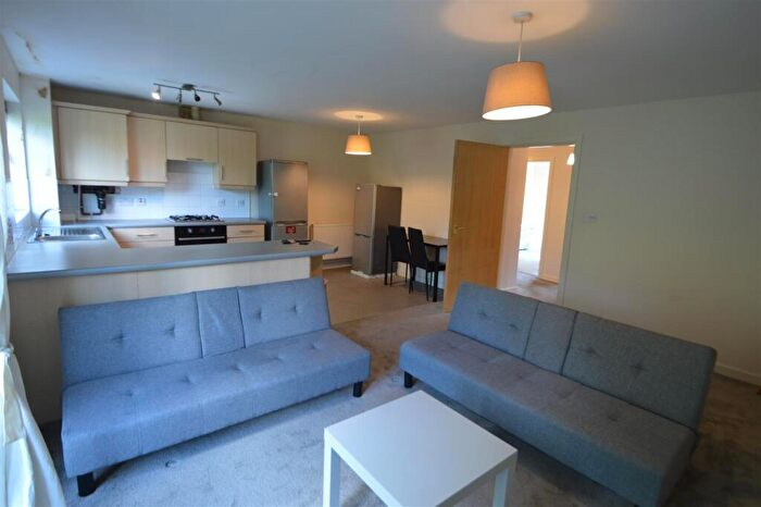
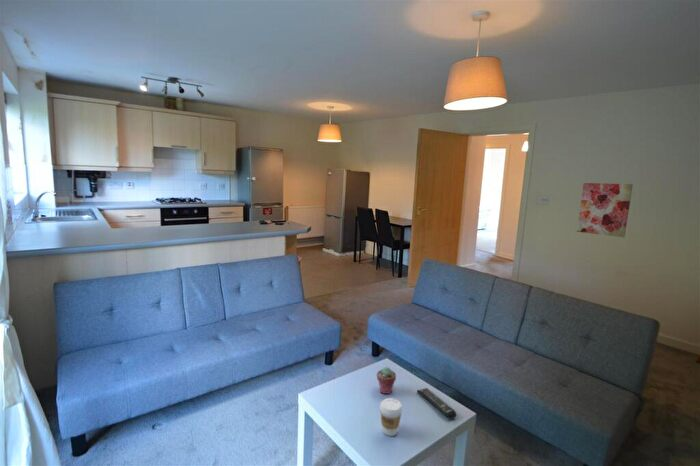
+ wall art (603, 209)
+ potted succulent (386, 378)
+ remote control (435, 402)
+ coffee cup (390, 416)
